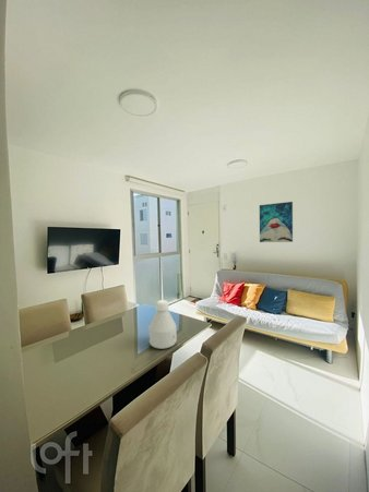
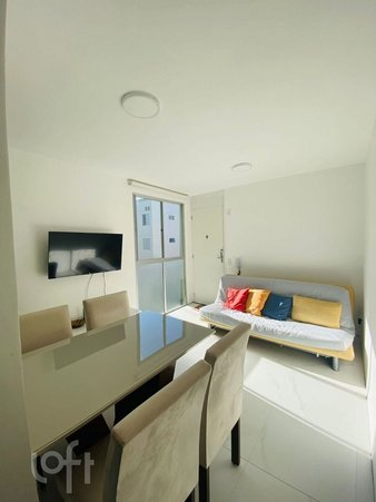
- bottle (162, 322)
- wall art (275, 223)
